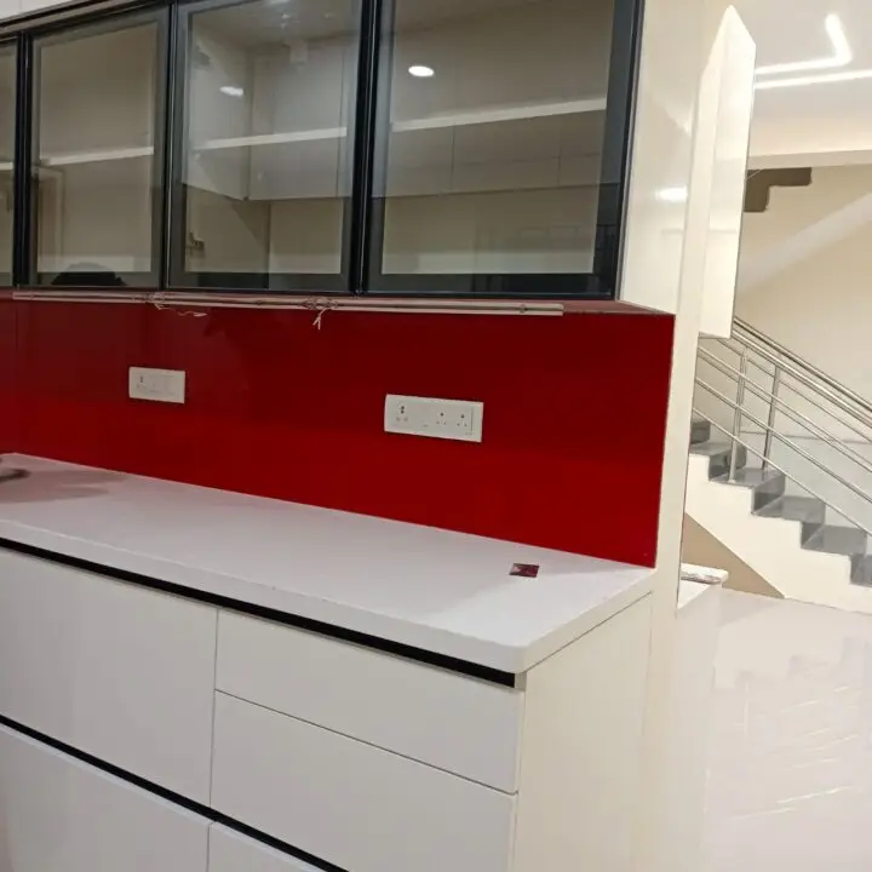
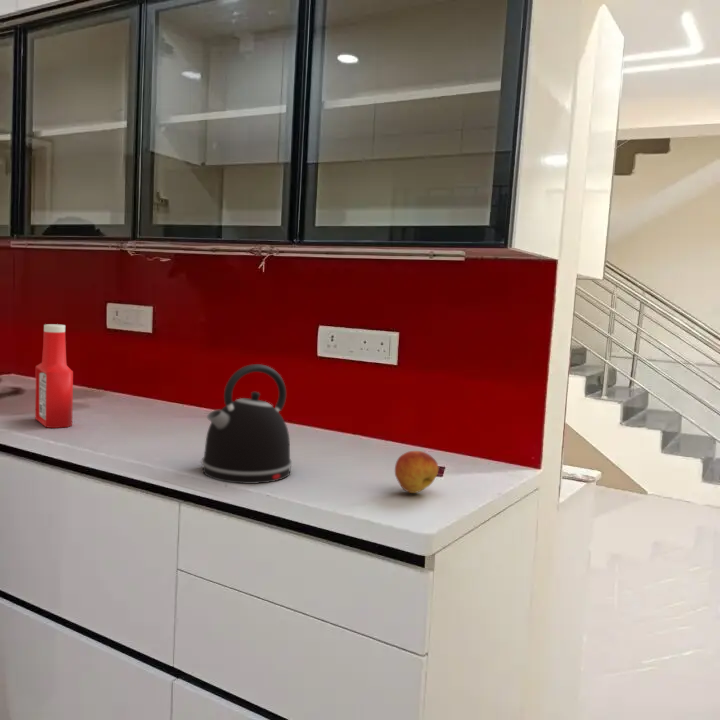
+ fruit (415, 471)
+ kettle (249, 418)
+ soap bottle (54, 373)
